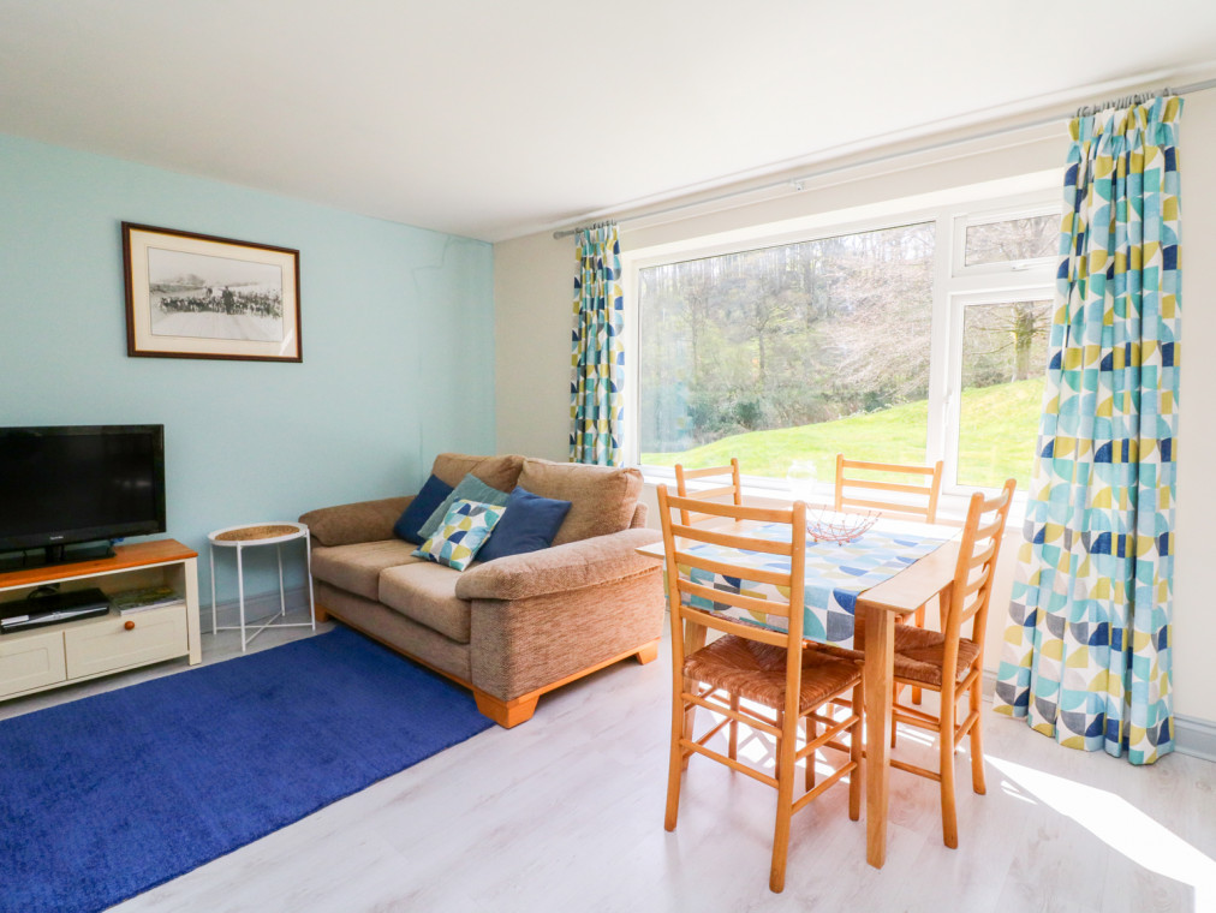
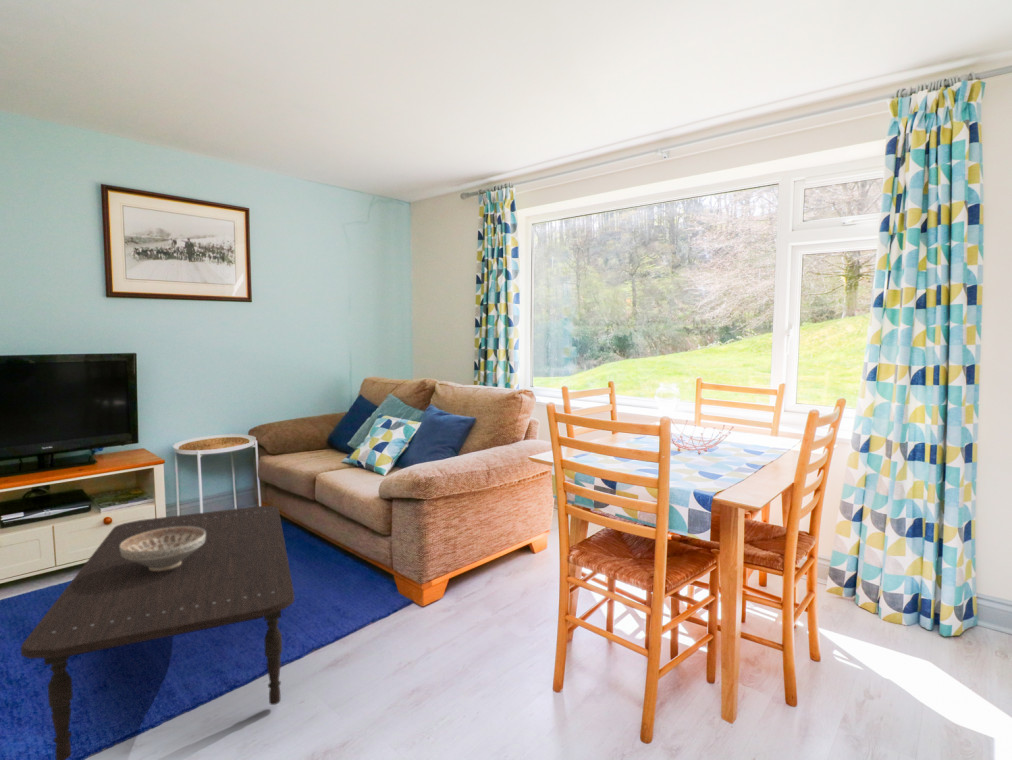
+ decorative bowl (164, 554)
+ coffee table (190, 601)
